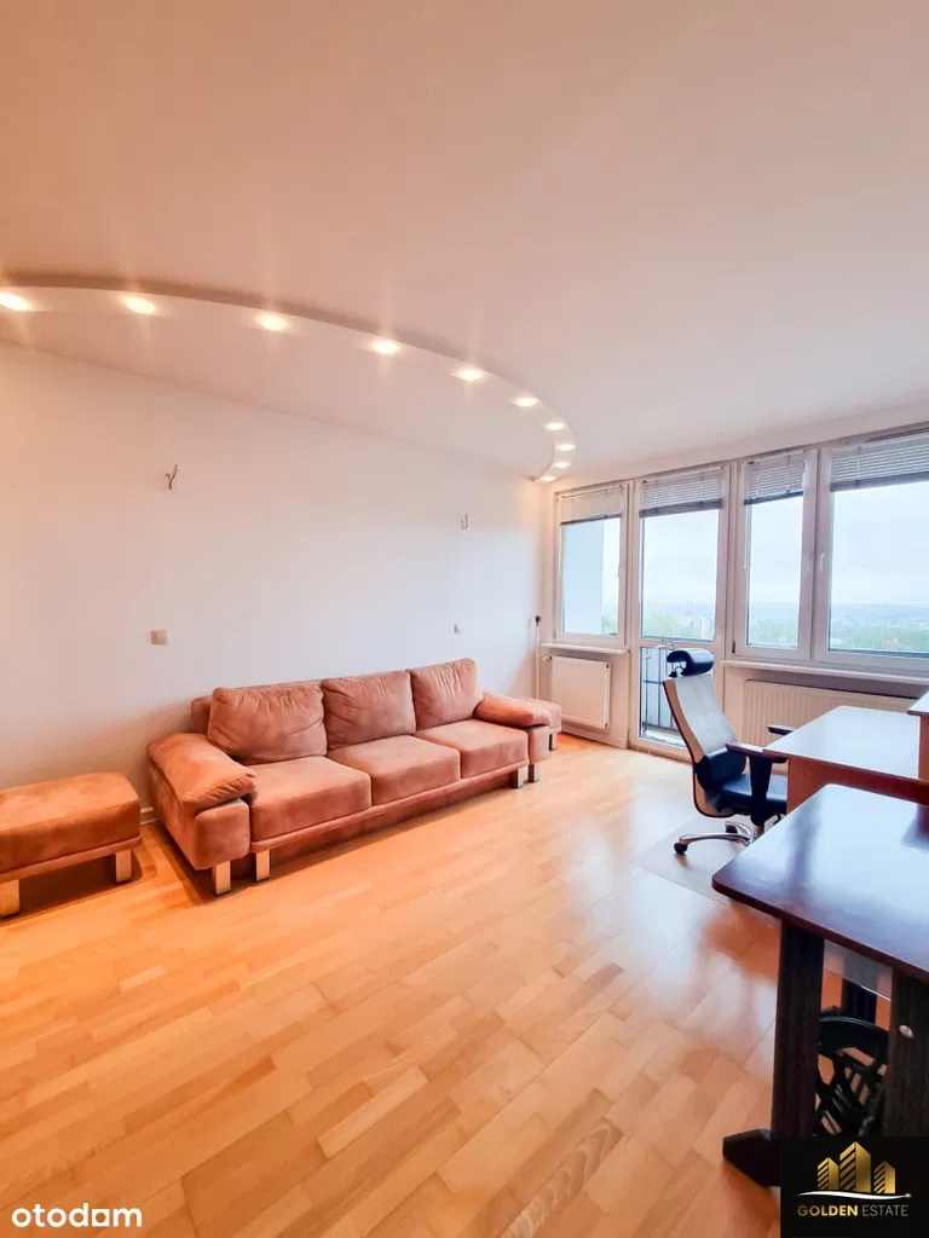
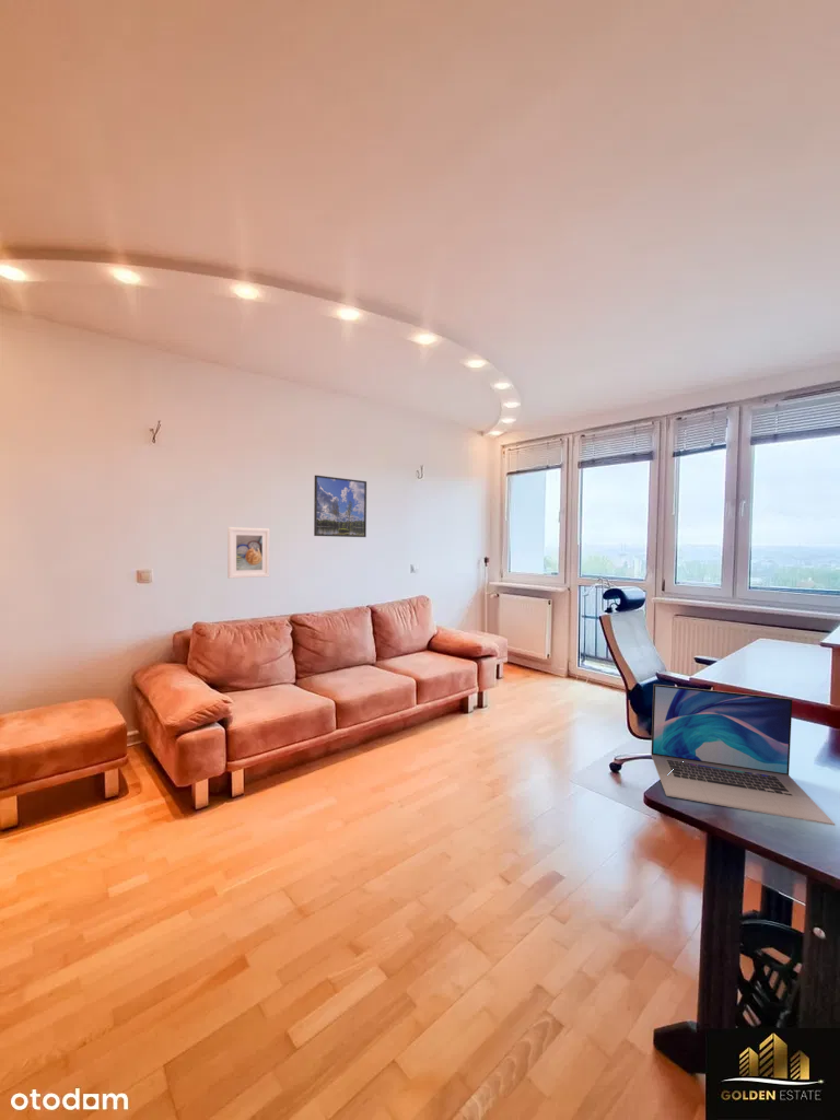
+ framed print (248, 552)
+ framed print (341, 508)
+ laptop (732, 745)
